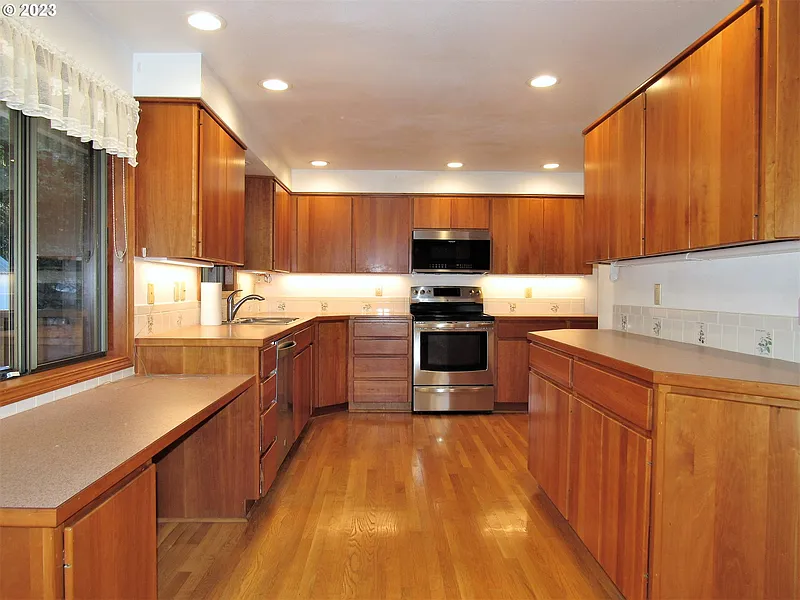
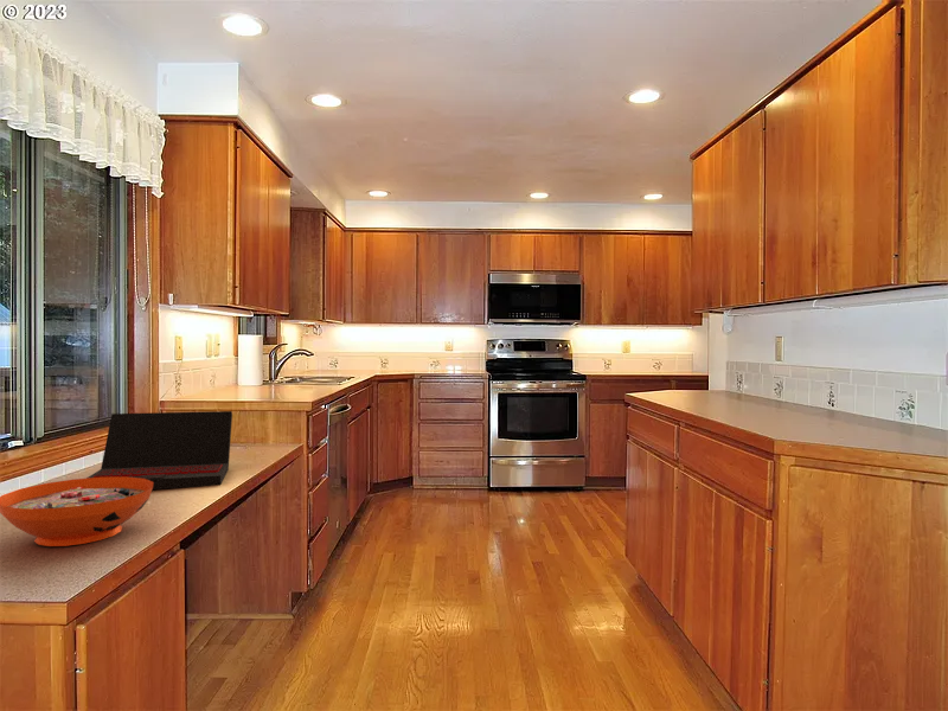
+ decorative bowl (79, 512)
+ laptop (164, 447)
